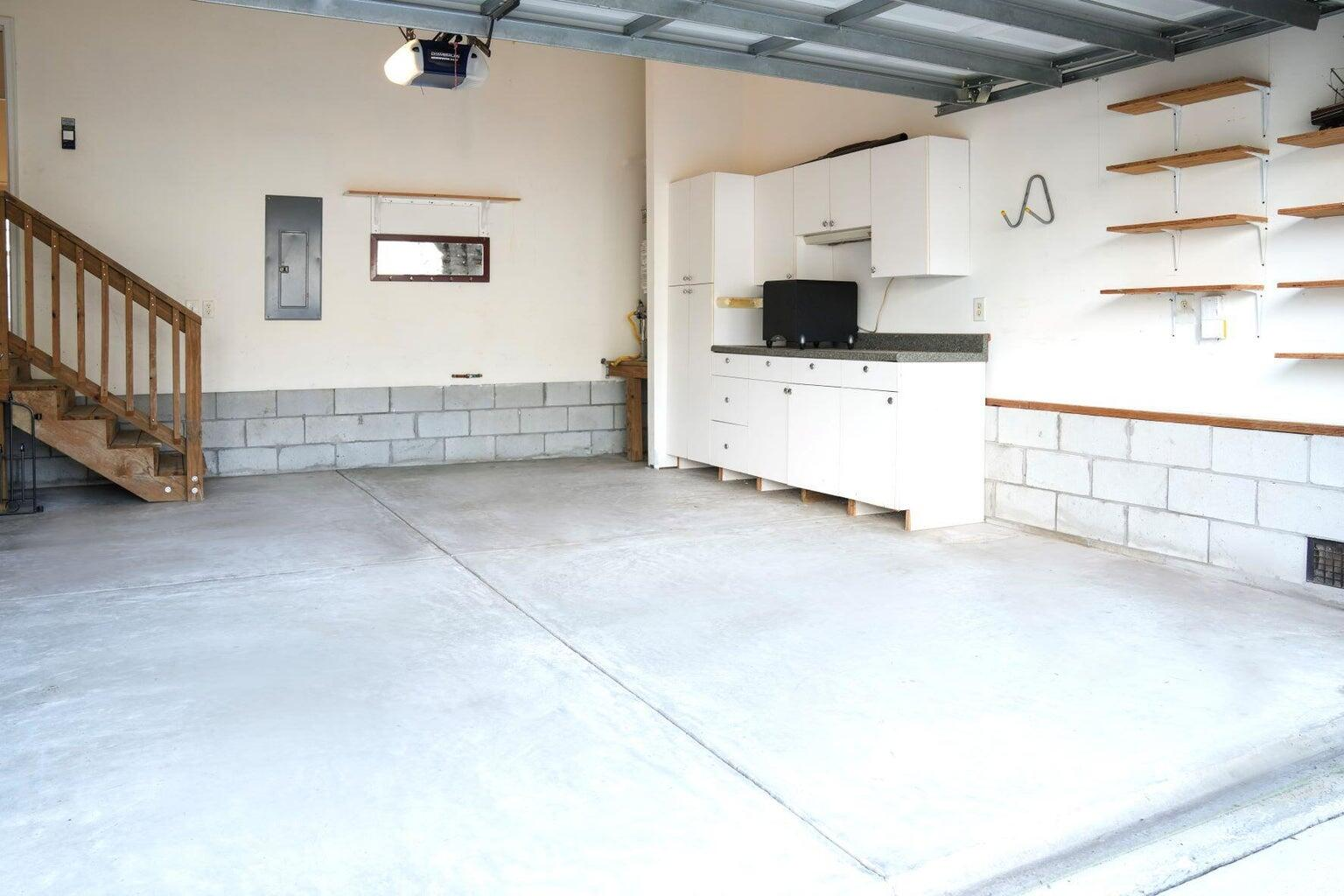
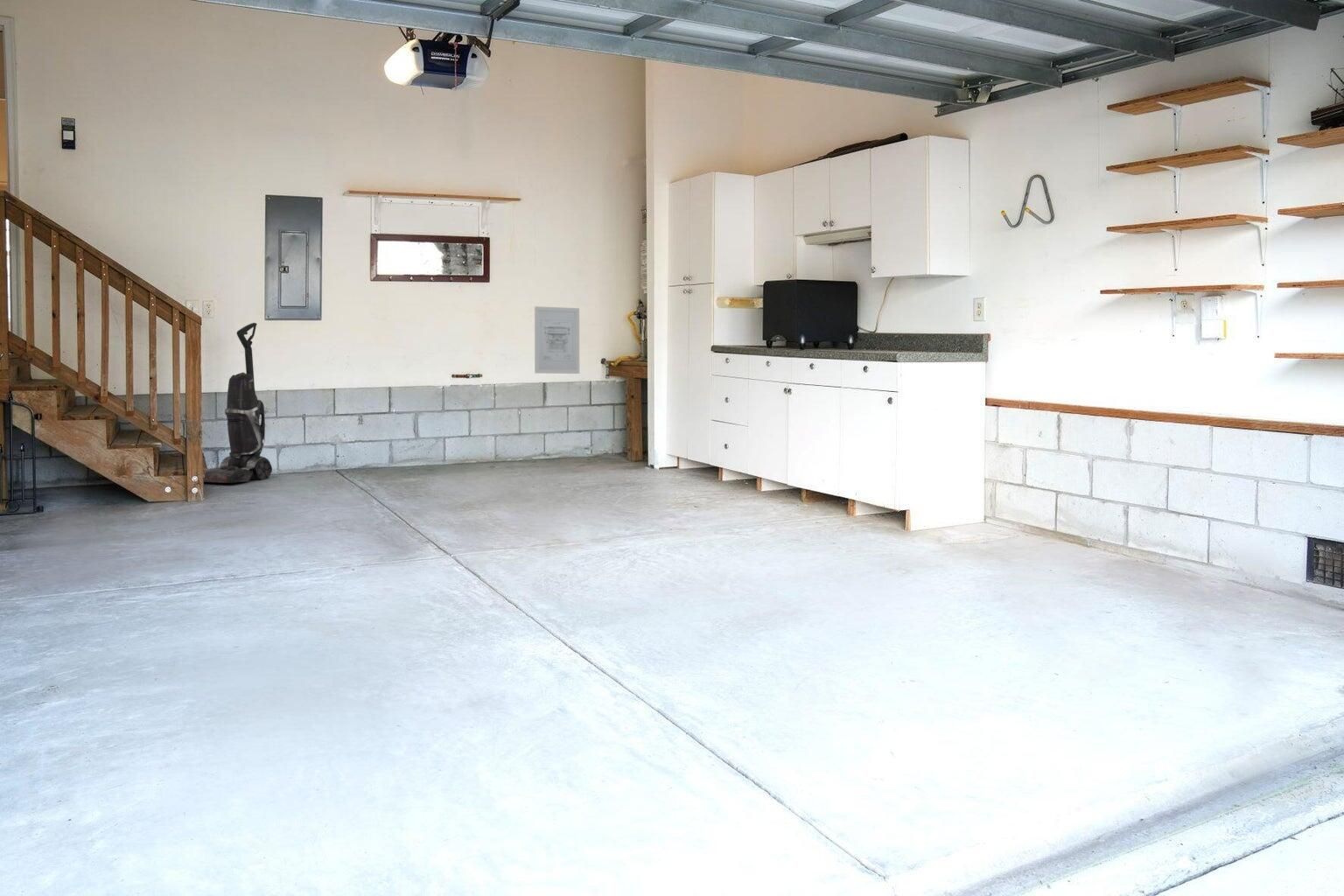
+ vacuum cleaner (232, 400)
+ wall art (556, 340)
